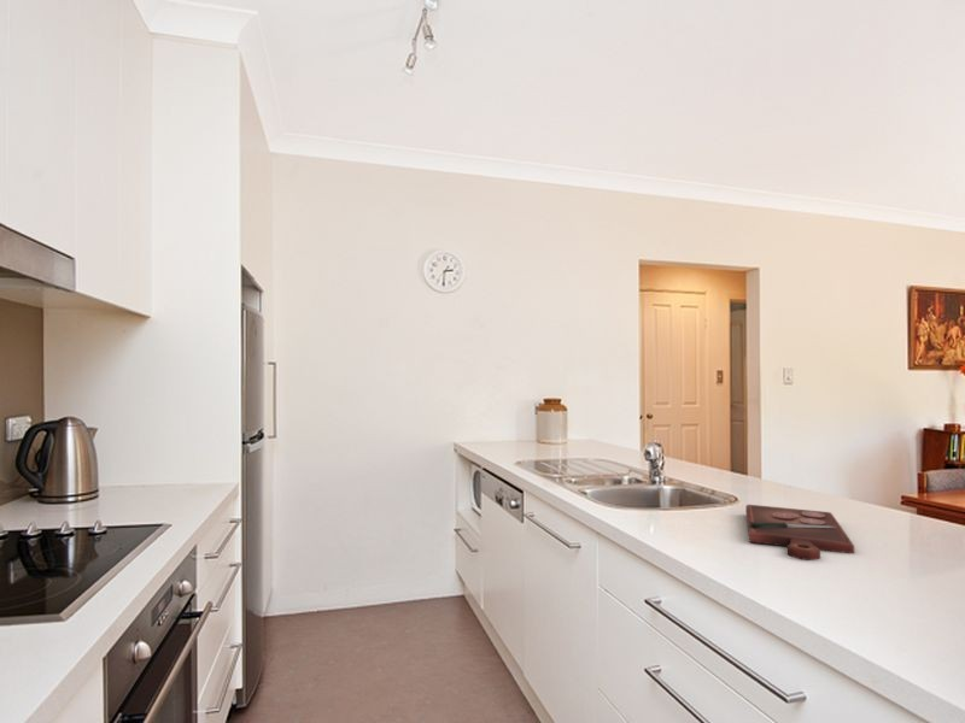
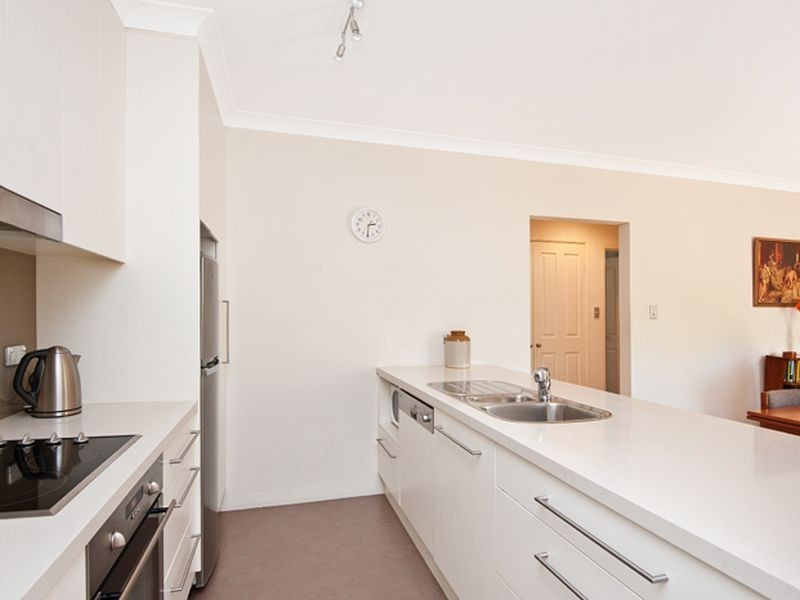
- cutting board (797, 525)
